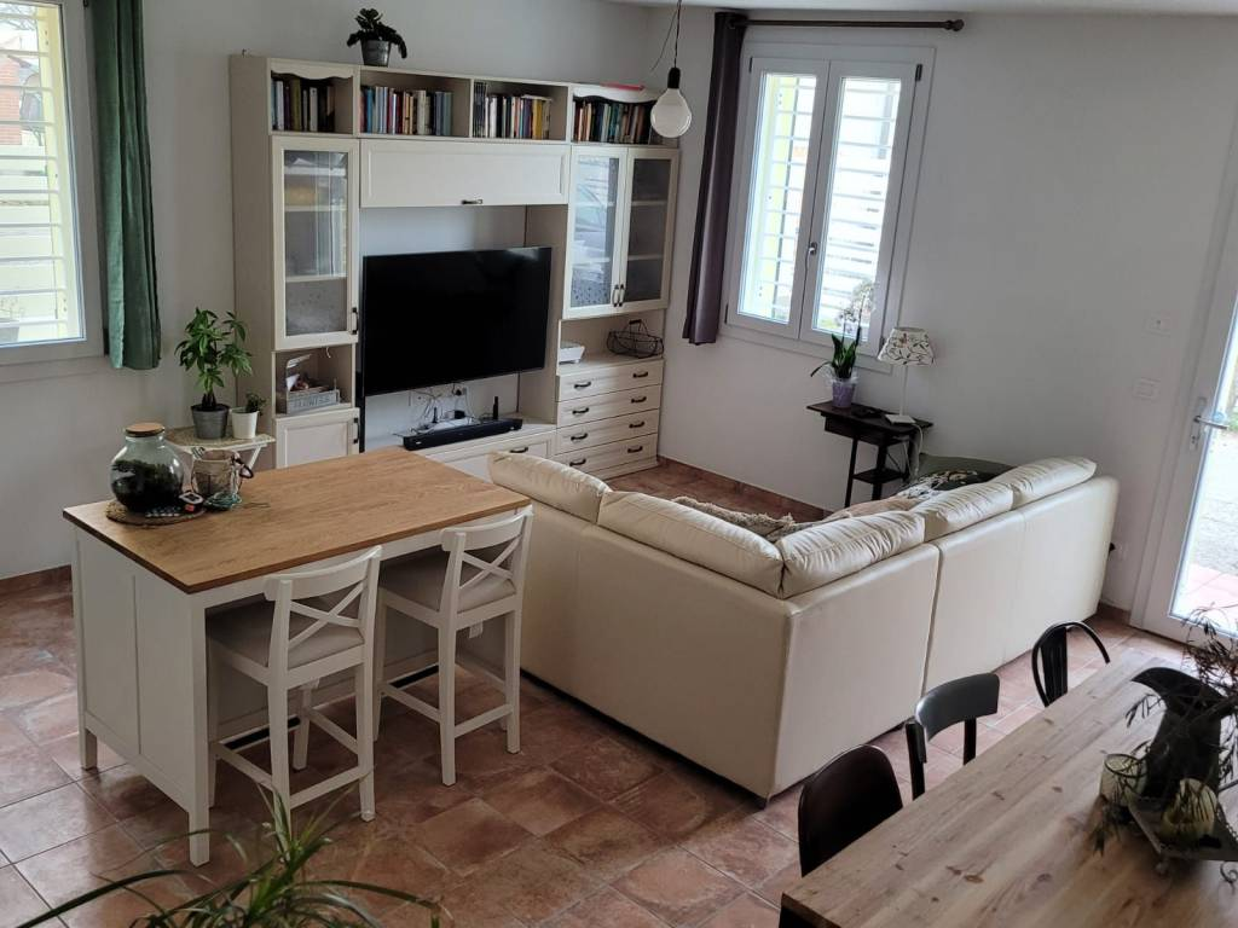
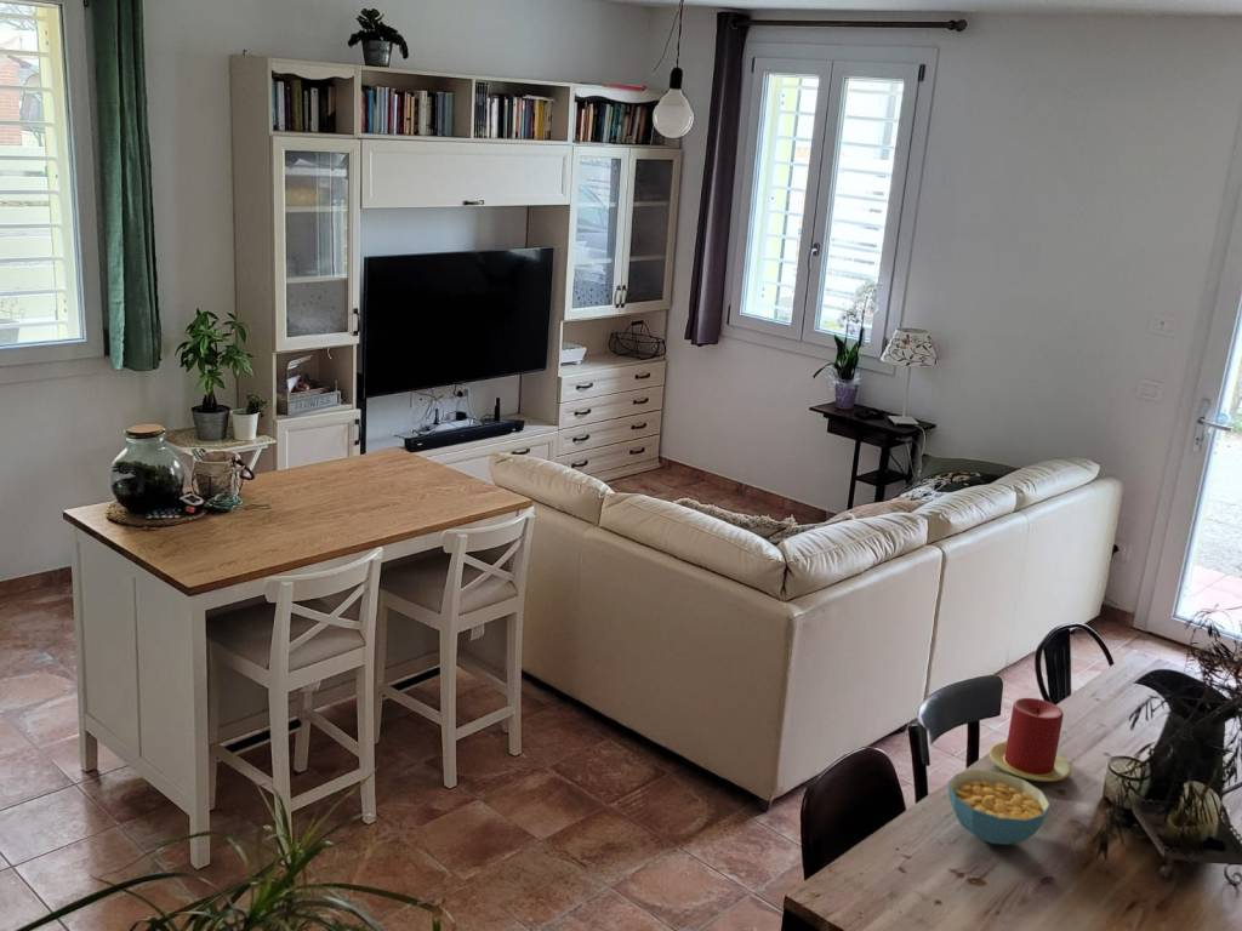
+ candle (1033, 737)
+ cereal bowl (995, 815)
